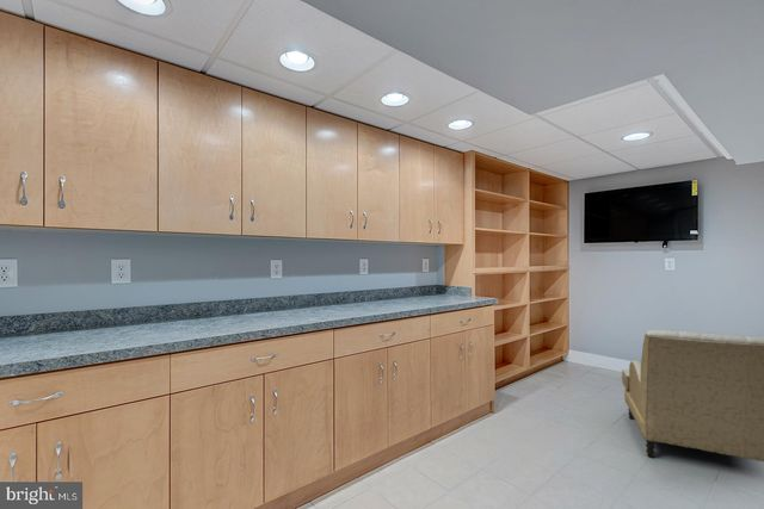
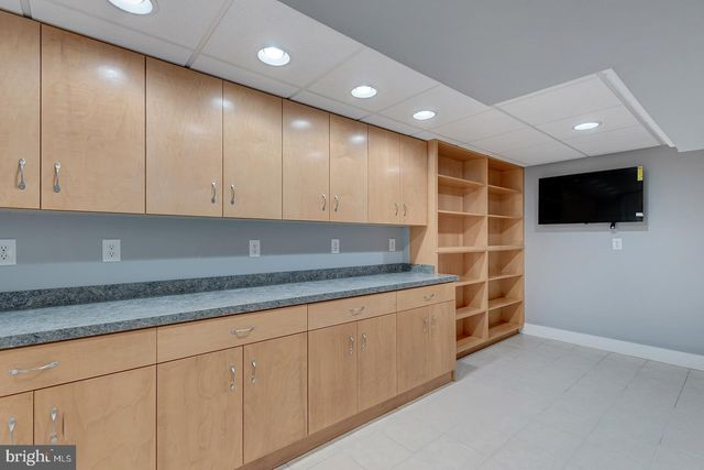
- armchair (690, 384)
